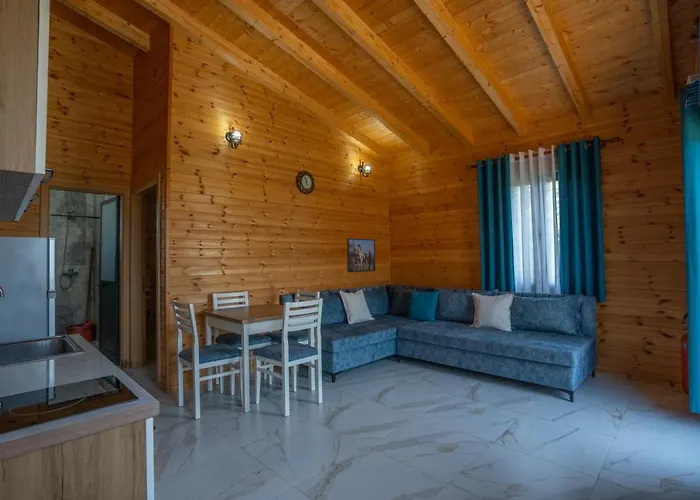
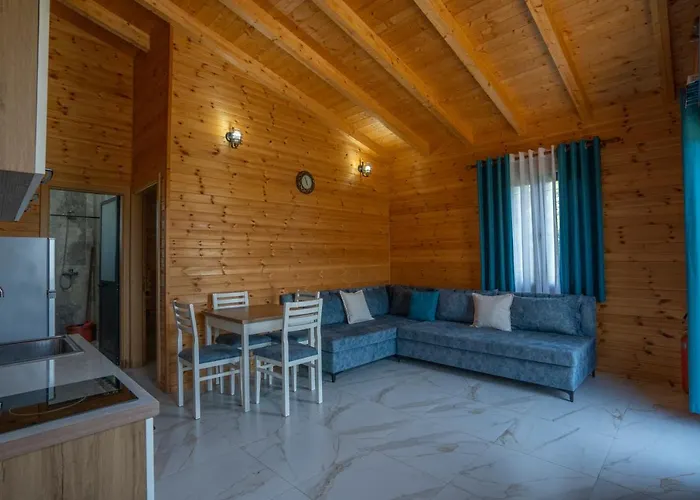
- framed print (361, 255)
